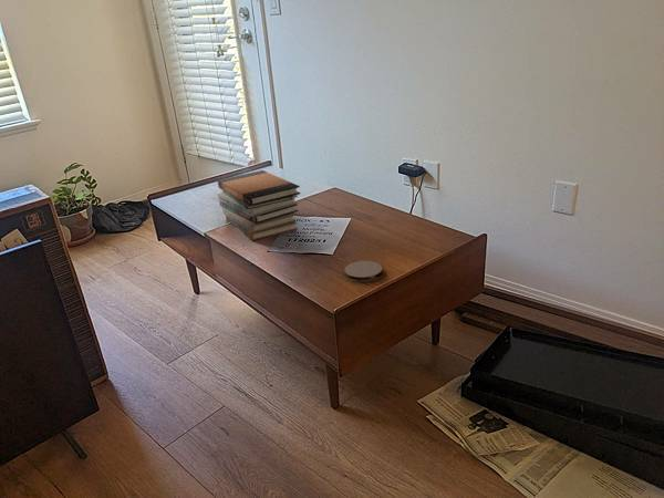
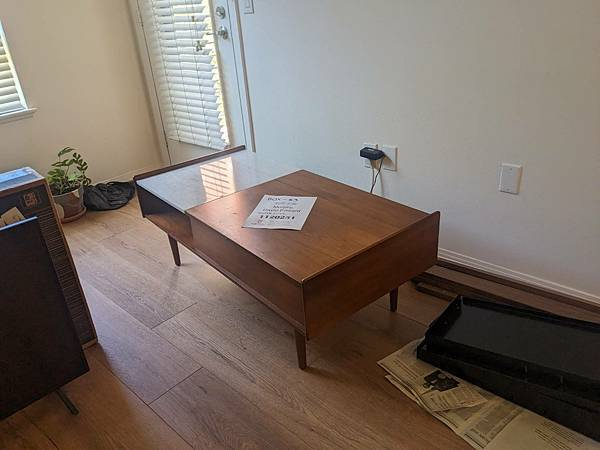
- book stack (258, 203)
- coaster (363, 270)
